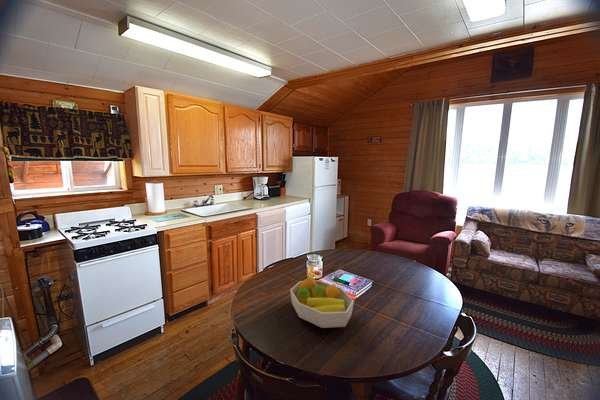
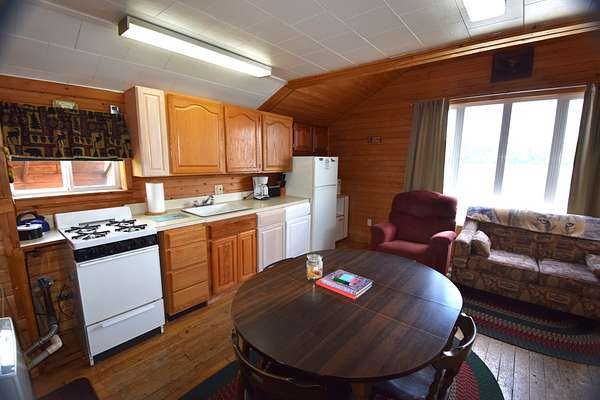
- fruit bowl (320, 300)
